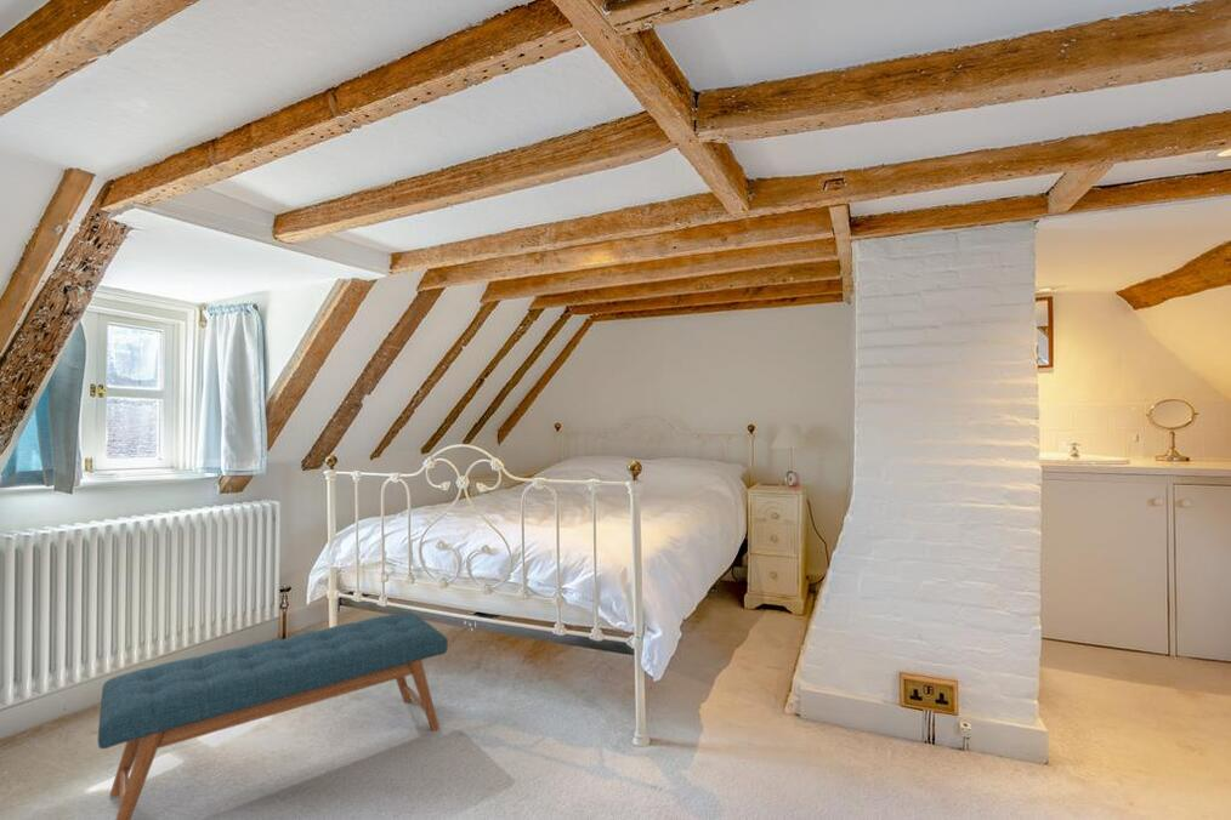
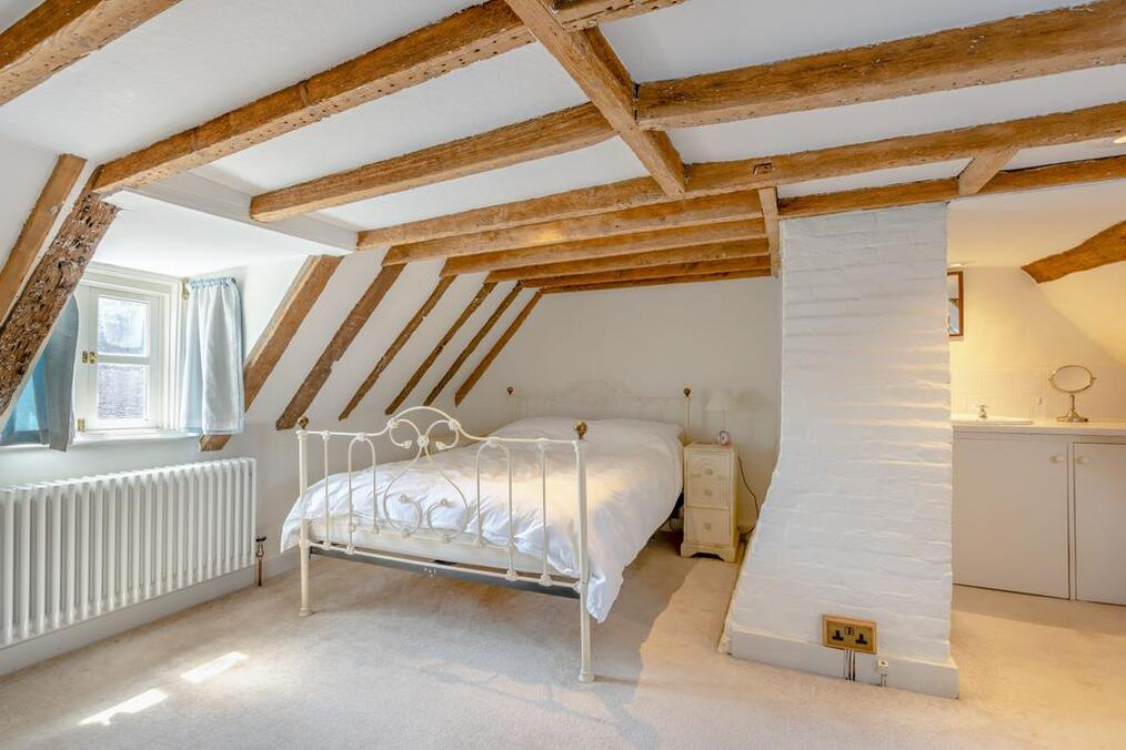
- bench (290, 702)
